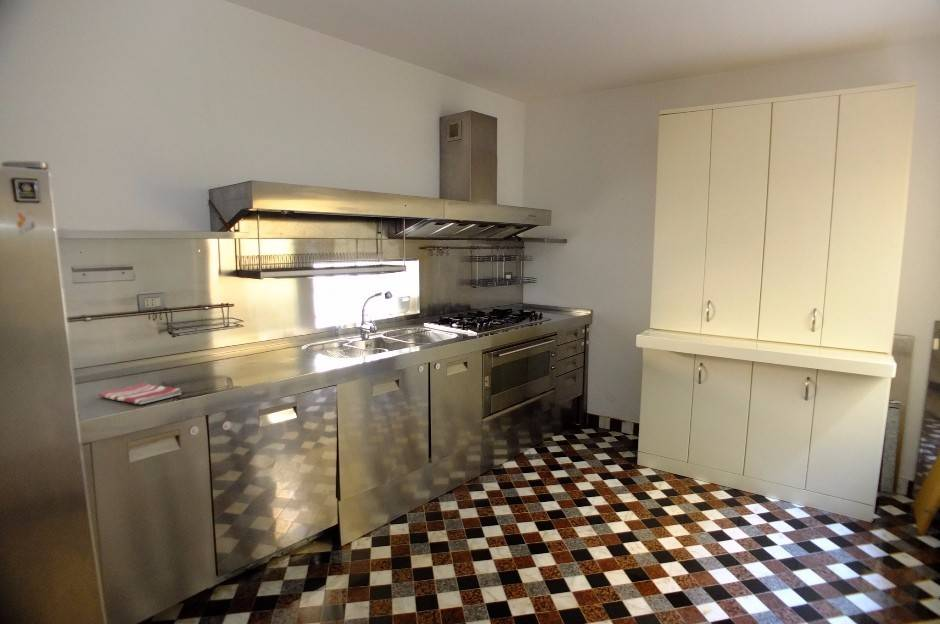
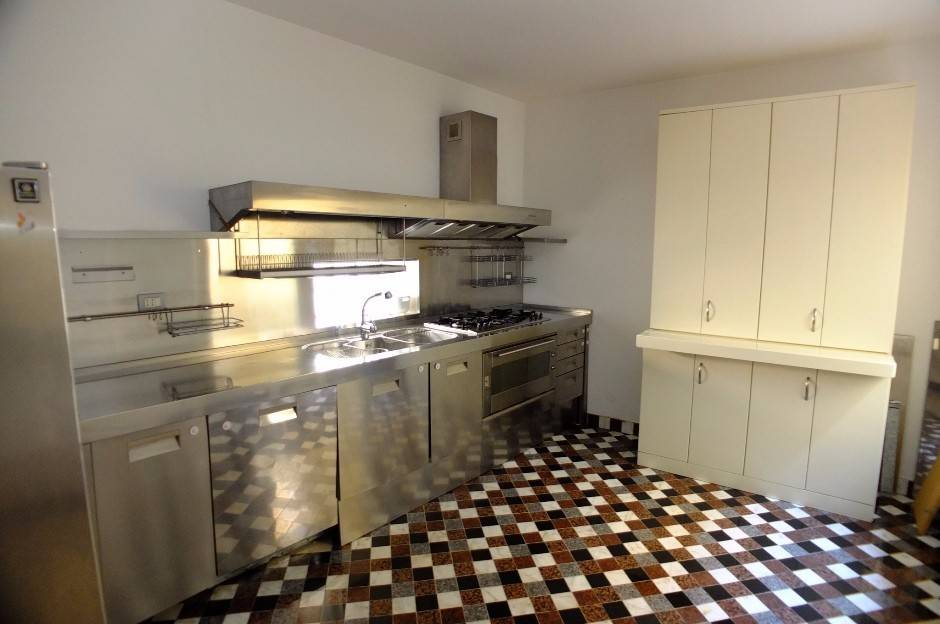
- dish towel (141, 392)
